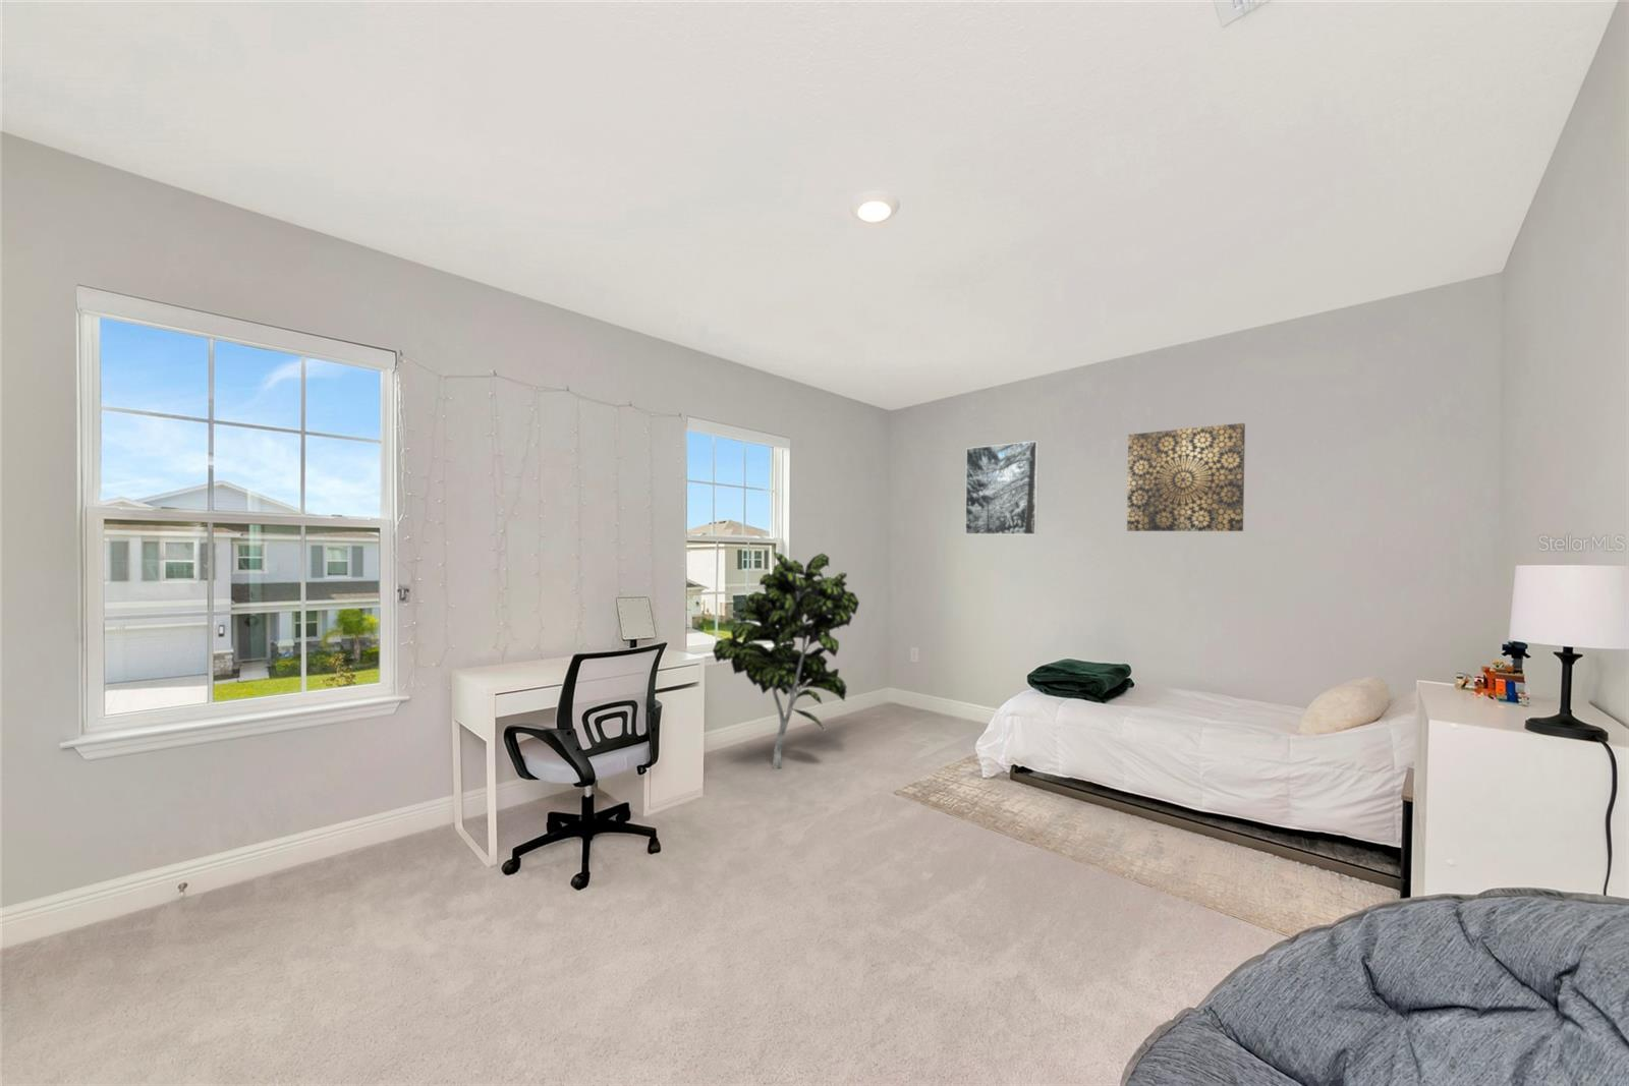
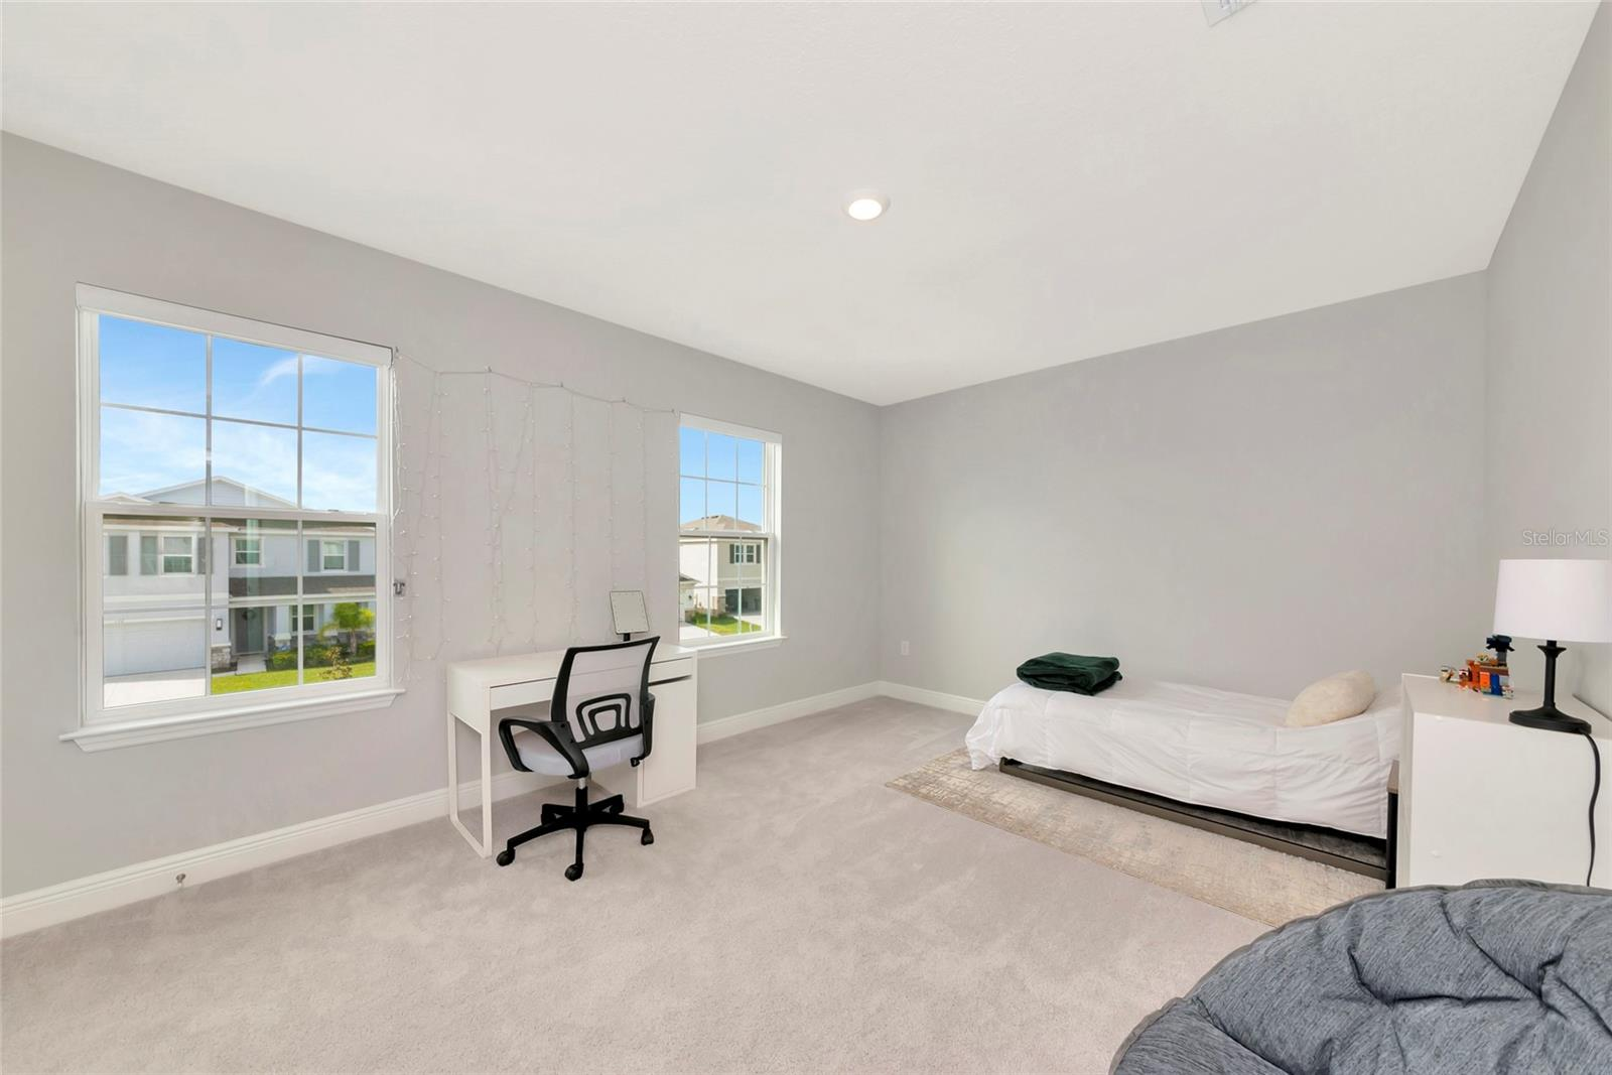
- indoor plant (782, 657)
- wall art (1182, 480)
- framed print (1000, 490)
